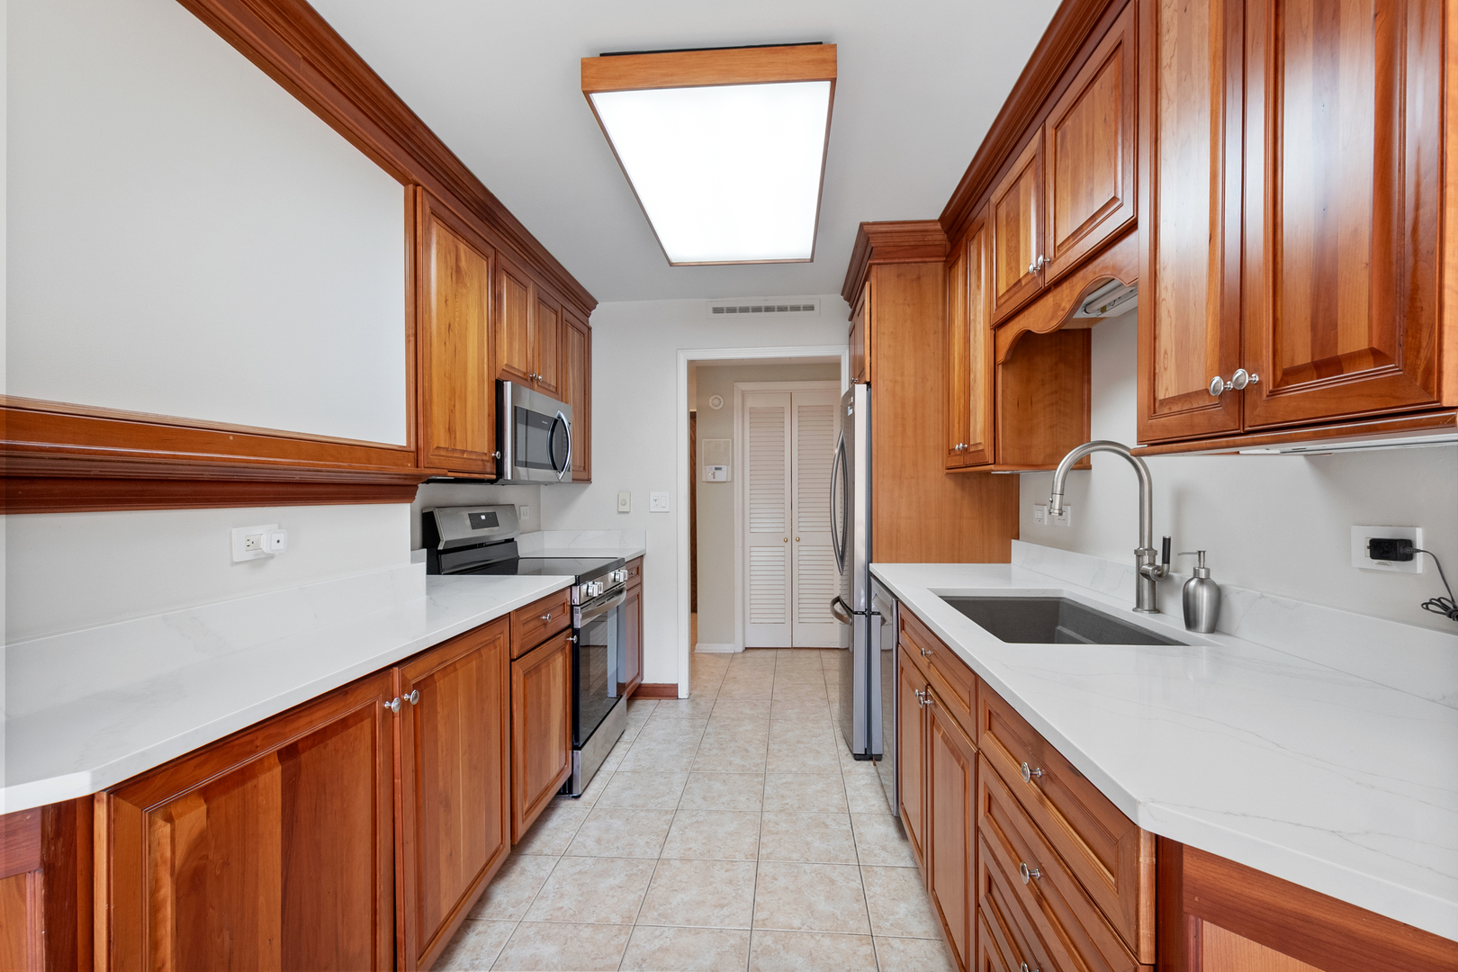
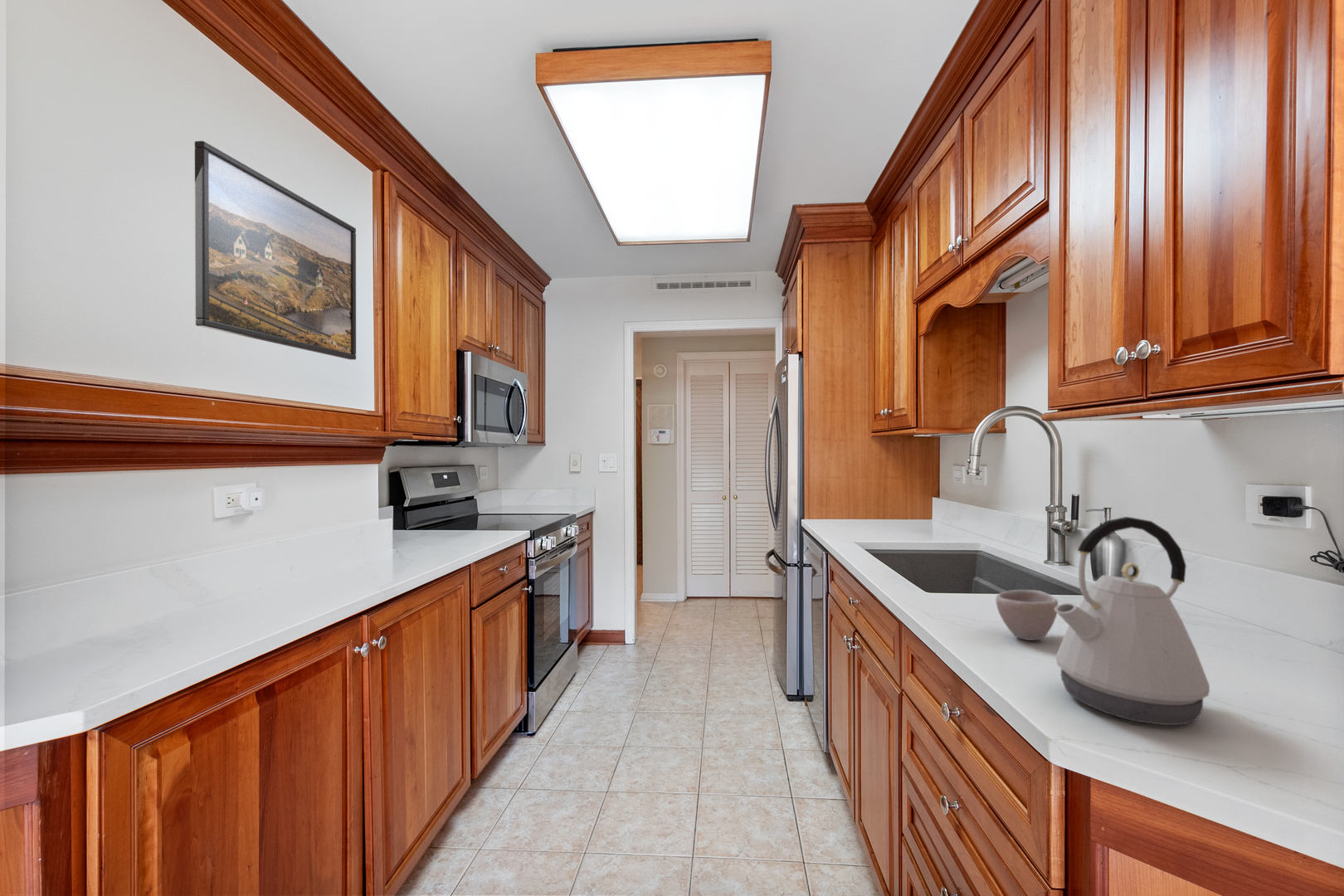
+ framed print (289, 269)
+ kettle (1124, 611)
+ cup (1029, 614)
